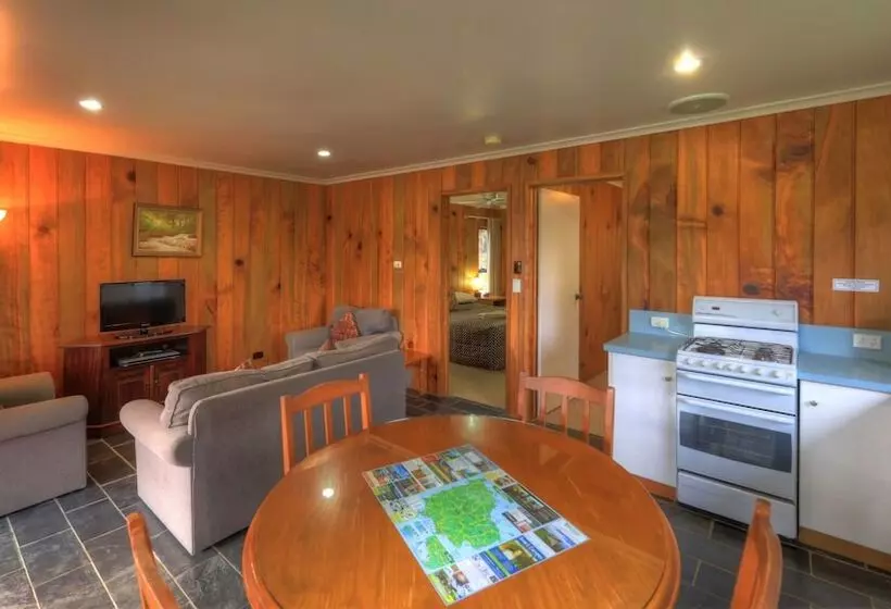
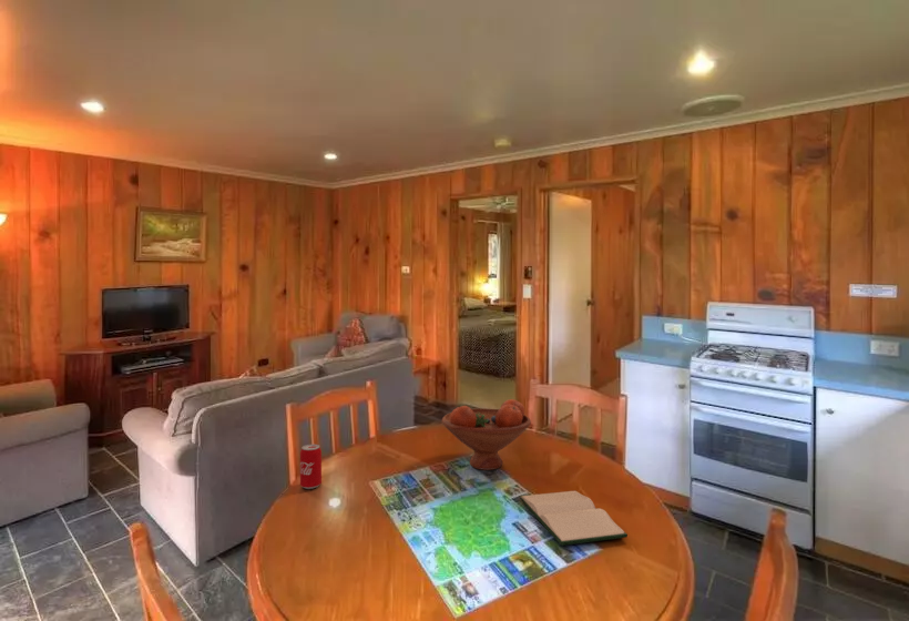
+ fruit bowl (486, 432)
+ hardback book (568, 511)
+ beverage can (310, 466)
